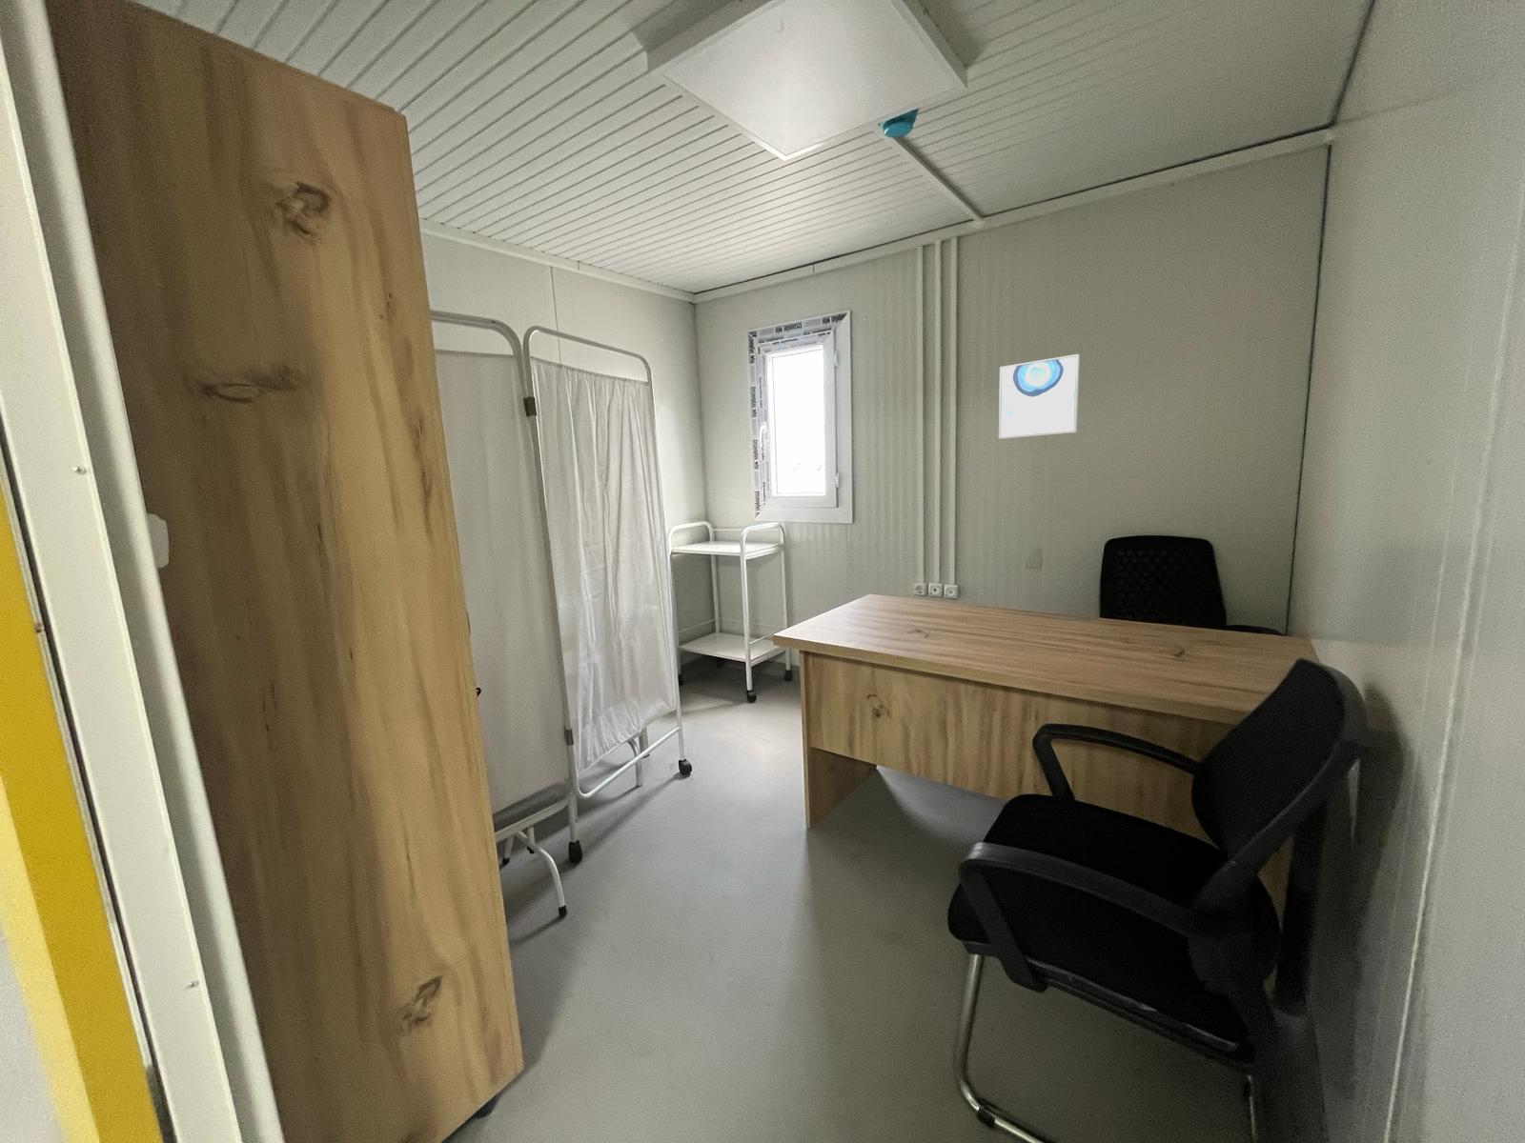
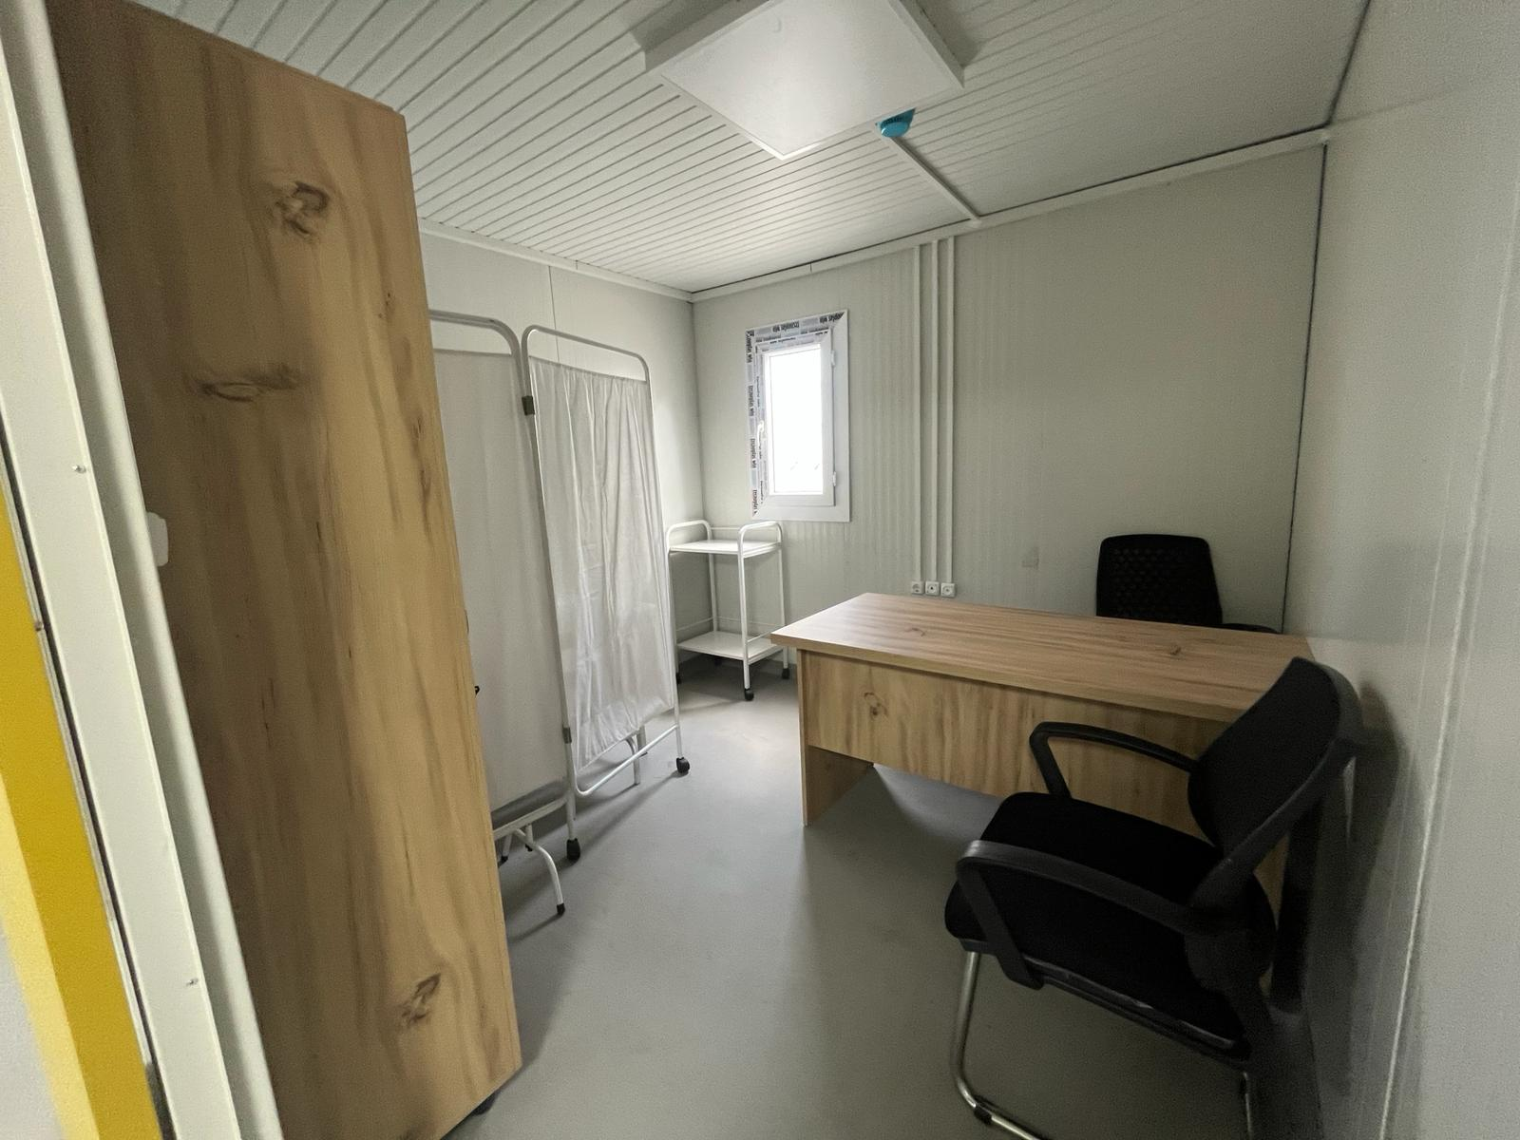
- wall art (1037, 399)
